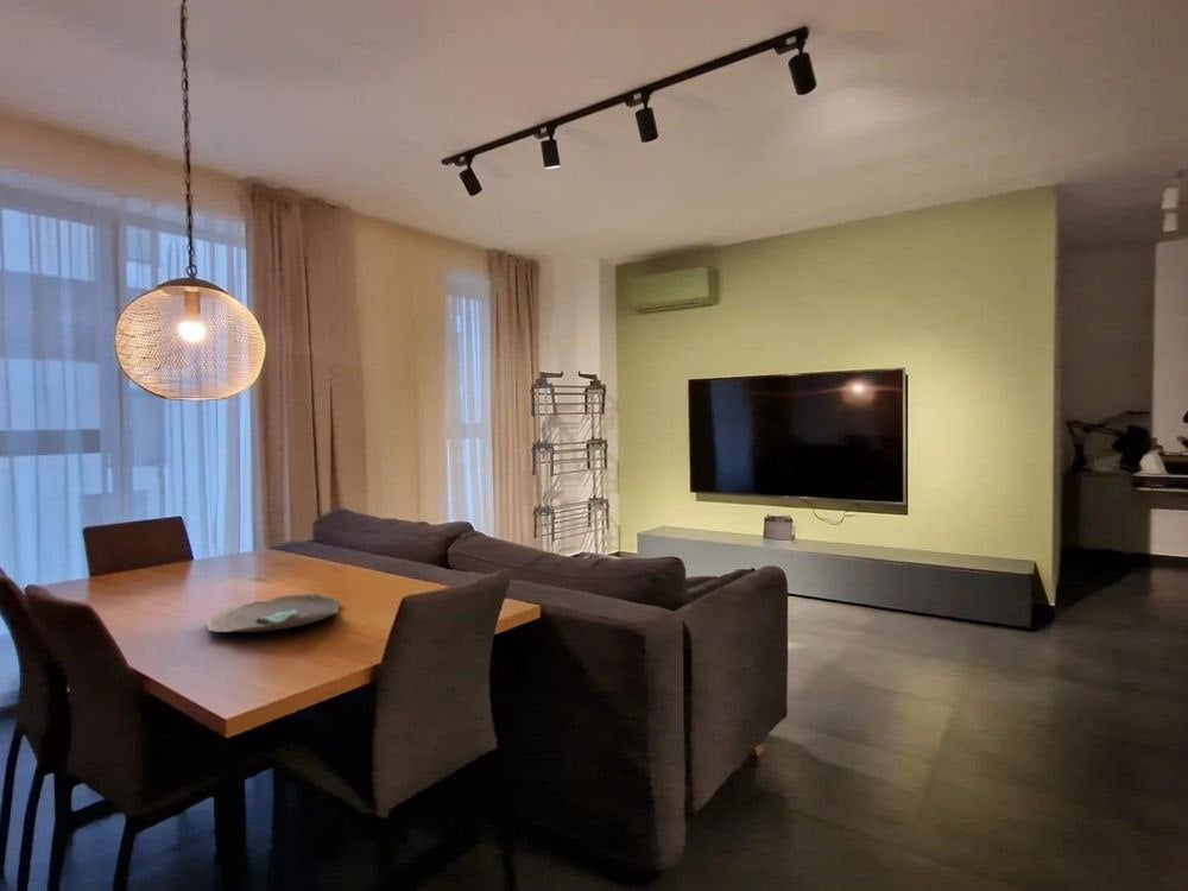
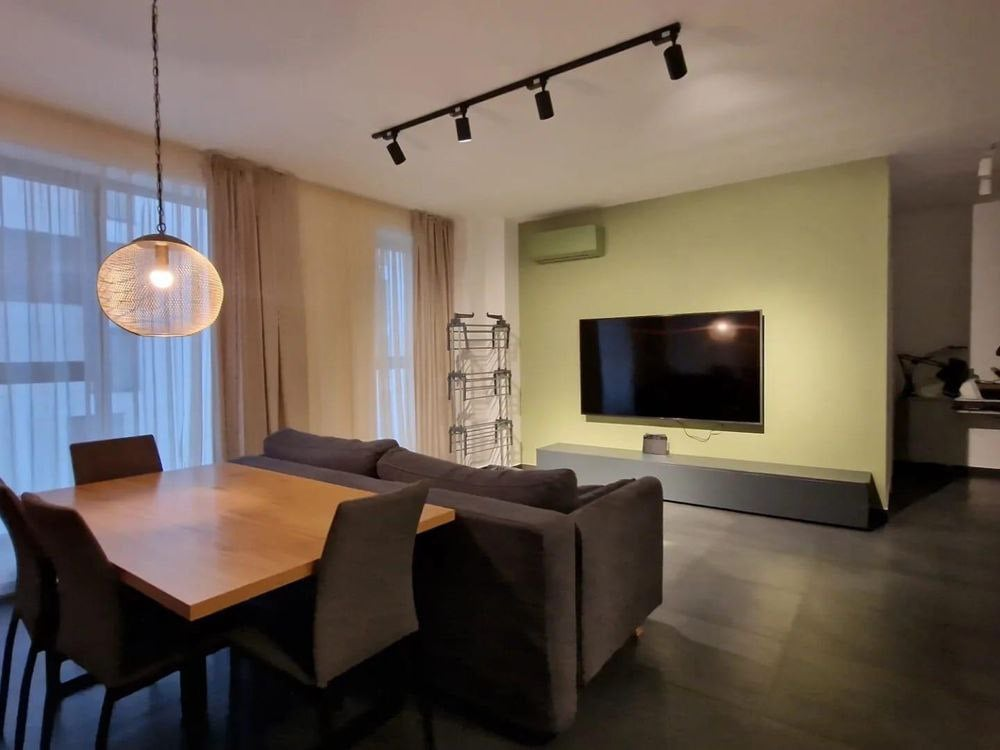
- decorative bowl (278, 609)
